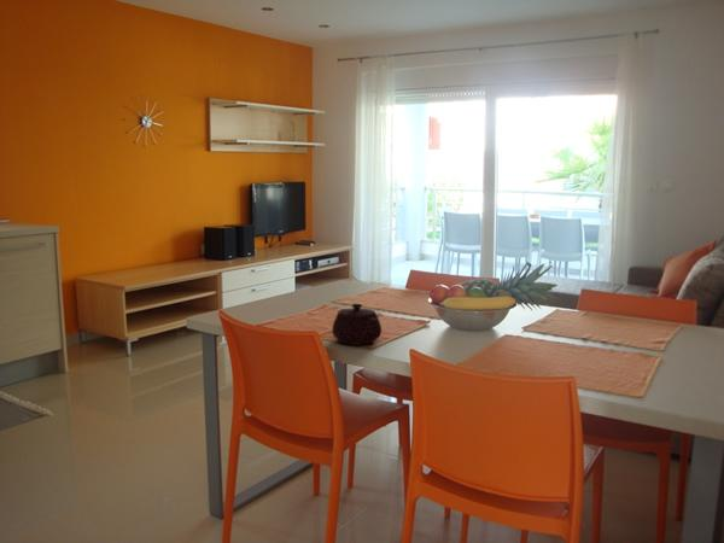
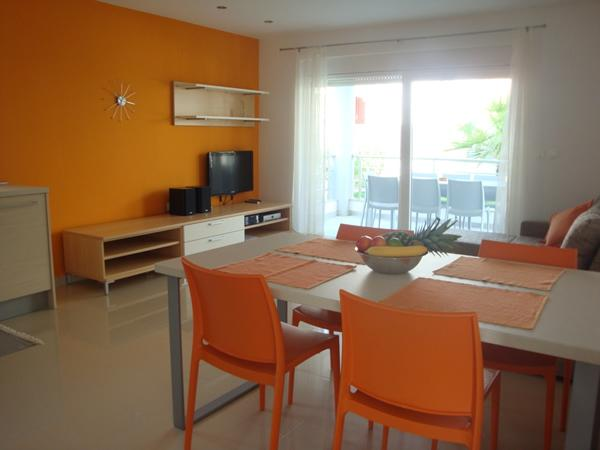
- teapot (357, 322)
